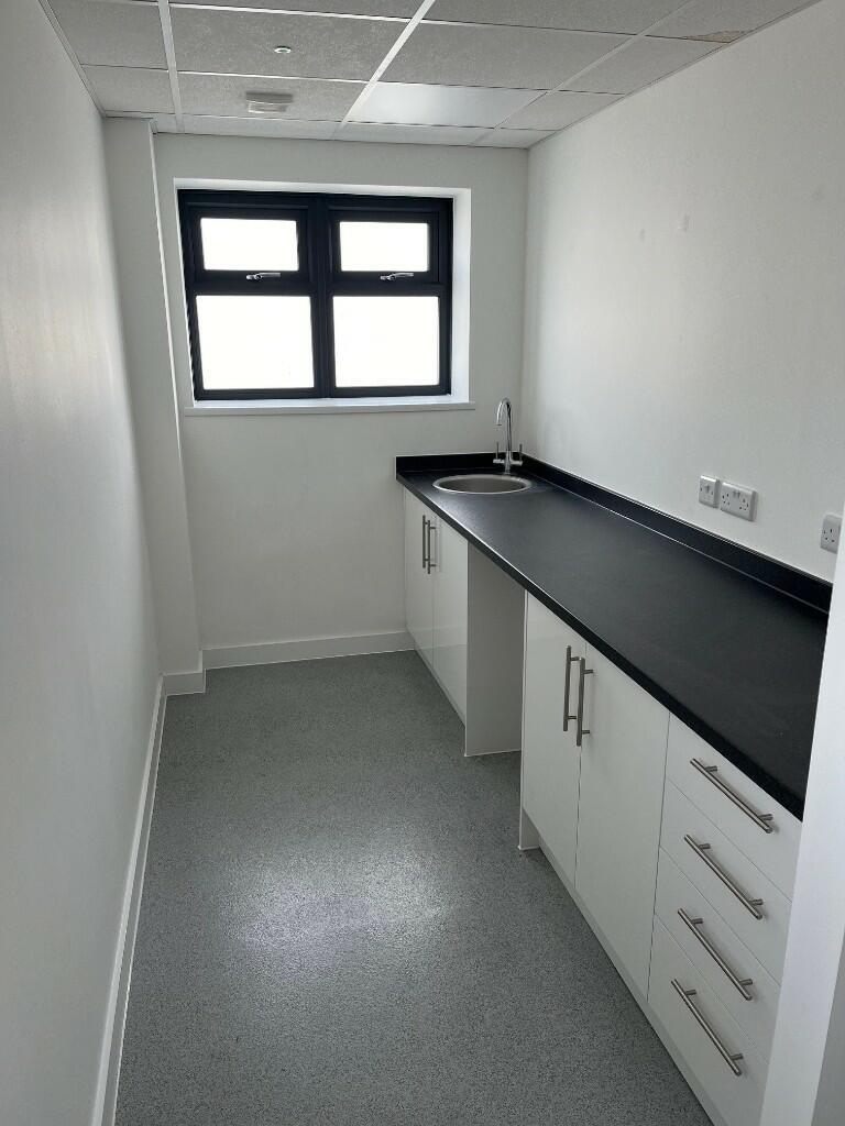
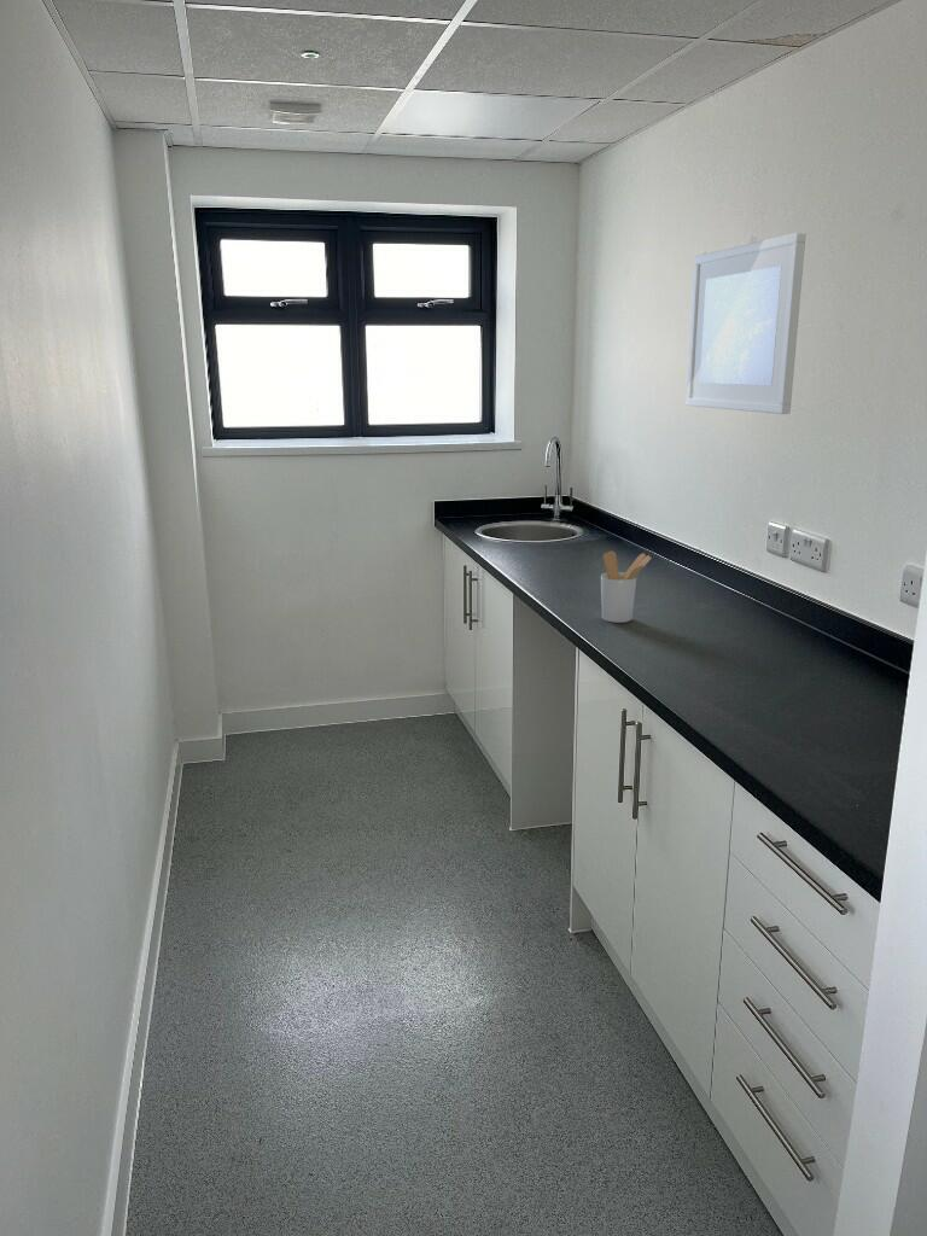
+ utensil holder (625, 585)
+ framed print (739, 328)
